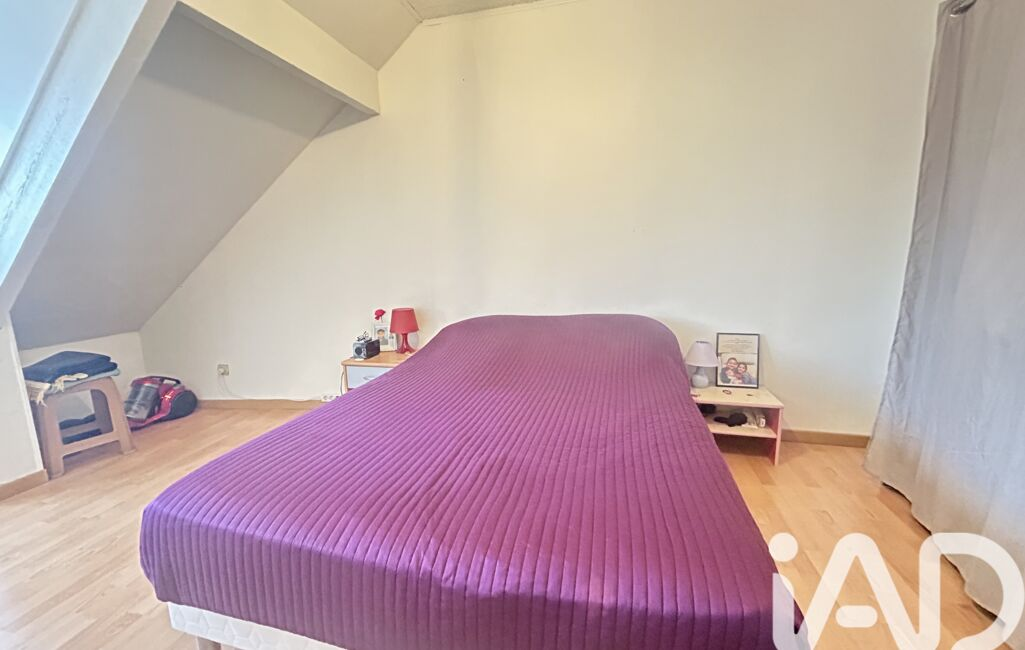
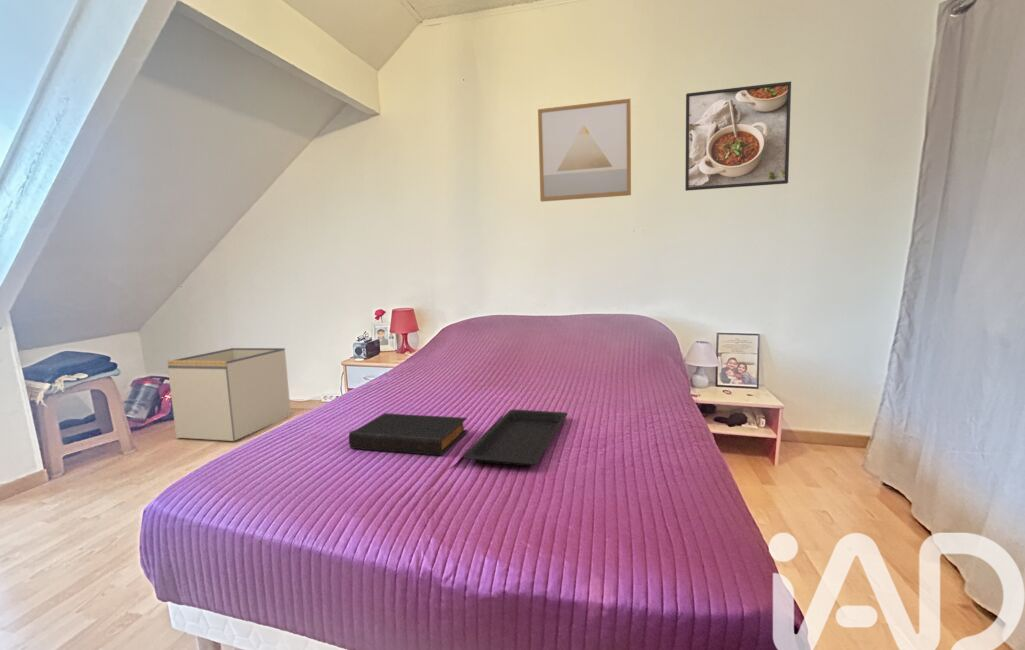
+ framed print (736, 138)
+ storage bin (233, 390)
+ serving tray (521, 435)
+ wall art (584, 152)
+ book (410, 432)
